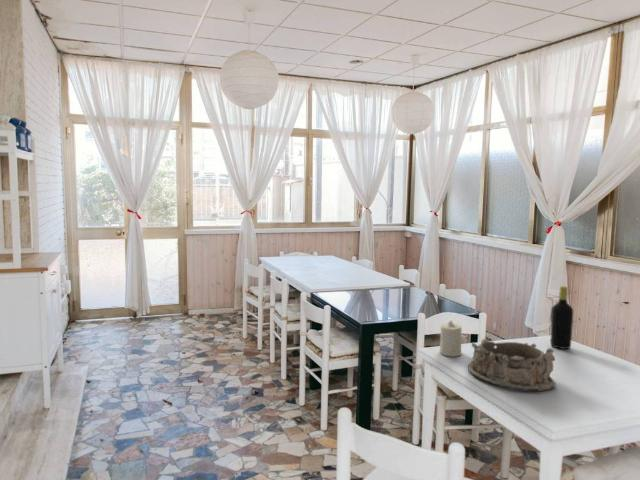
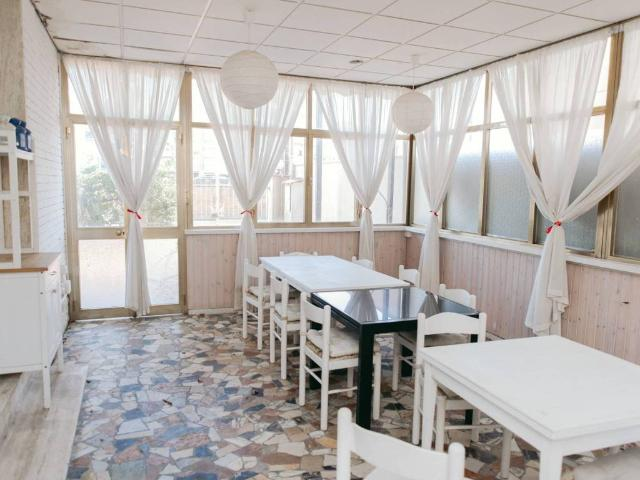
- candle (451, 336)
- bottle (562, 316)
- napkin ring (510, 360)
